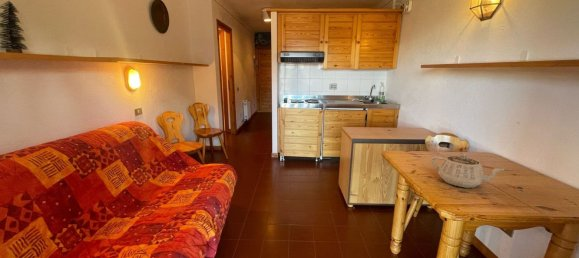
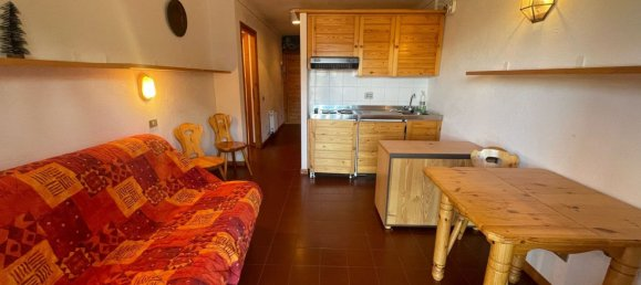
- teapot (463, 169)
